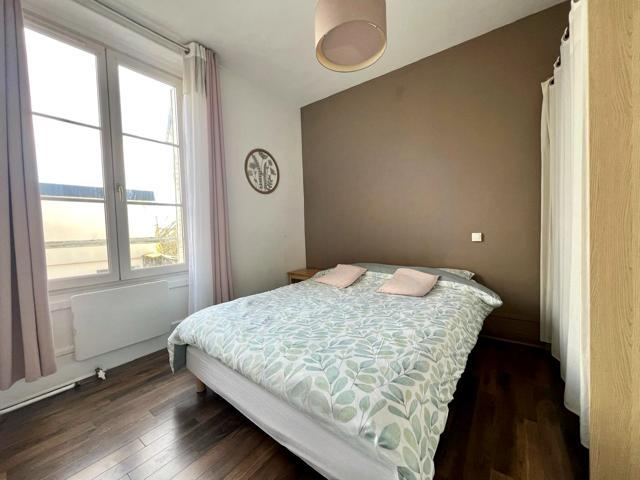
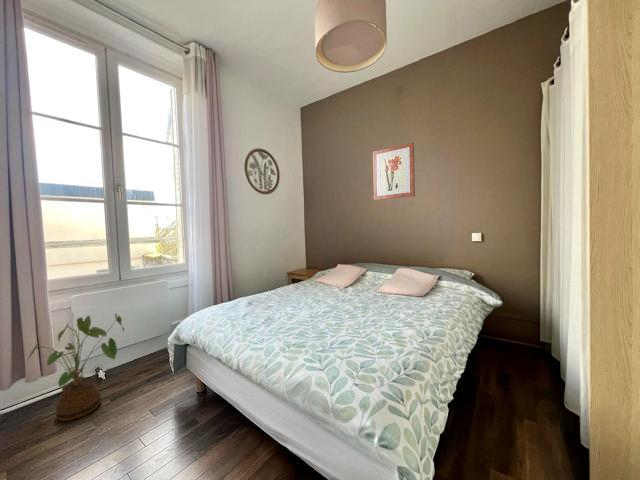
+ house plant (84, 365)
+ wall art (392, 173)
